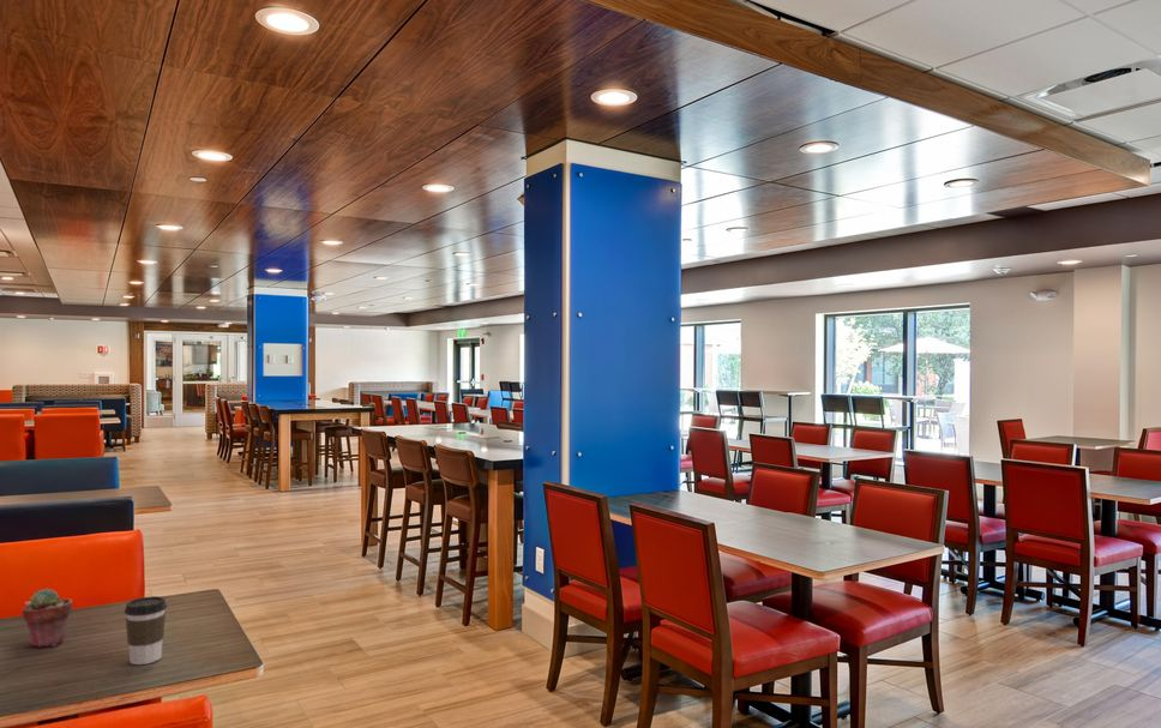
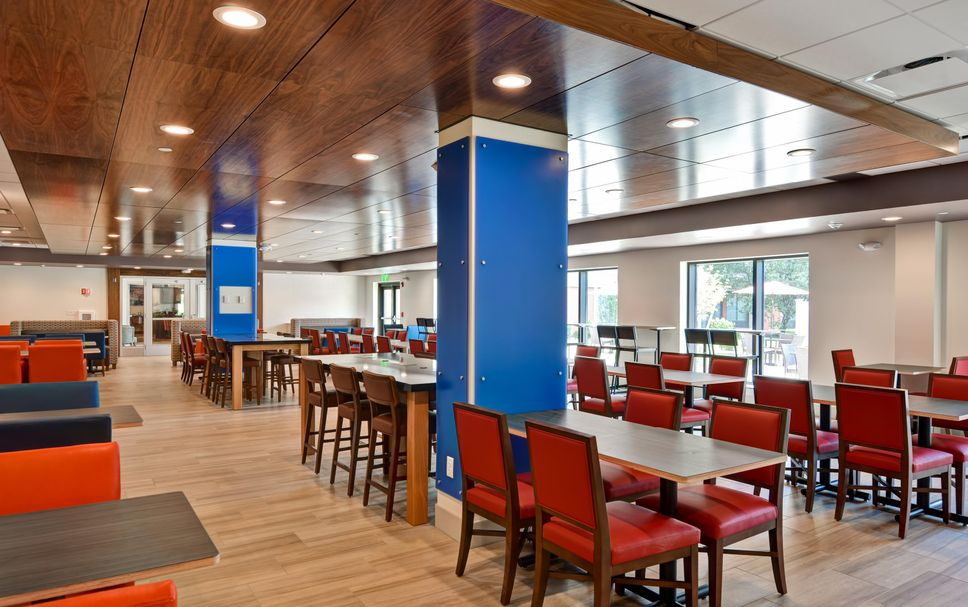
- potted succulent (47, 615)
- coffee cup (145, 630)
